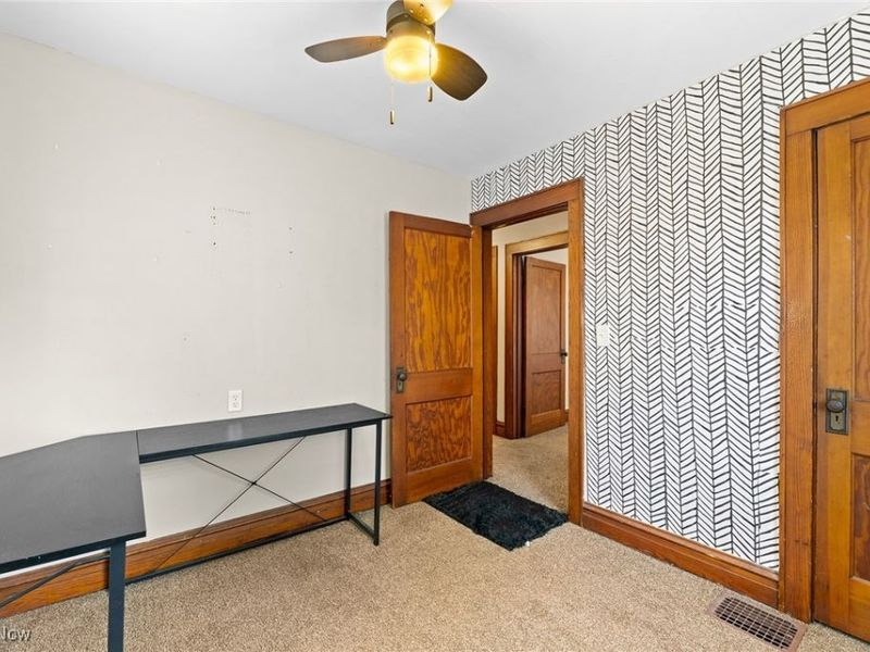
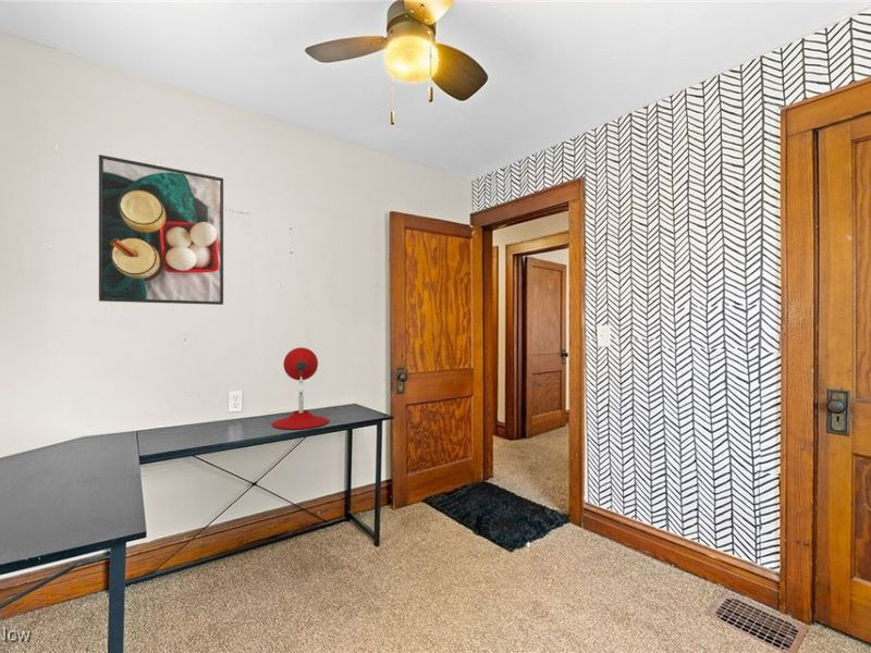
+ desk lamp (300, 382)
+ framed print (165, 235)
